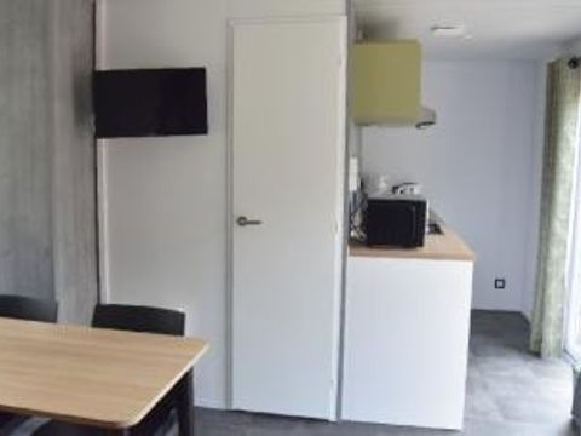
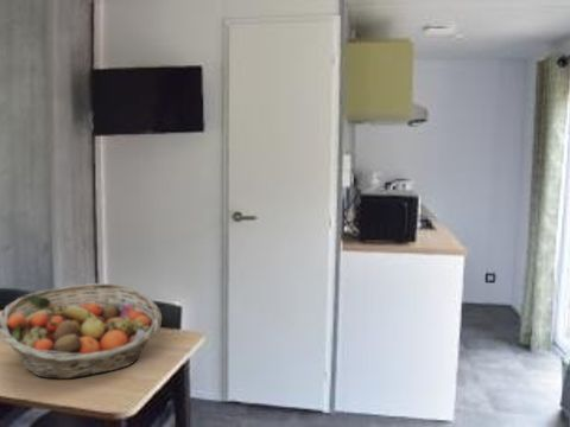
+ fruit basket (83, 327)
